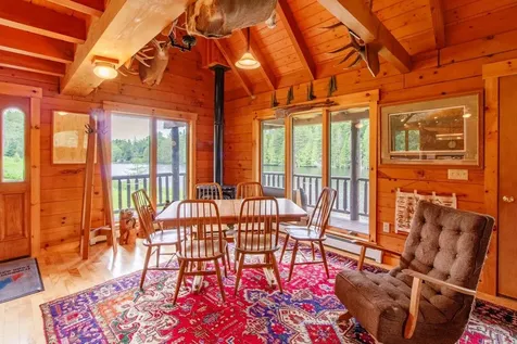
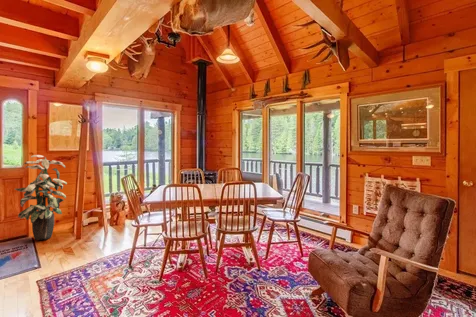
+ indoor plant (41, 196)
